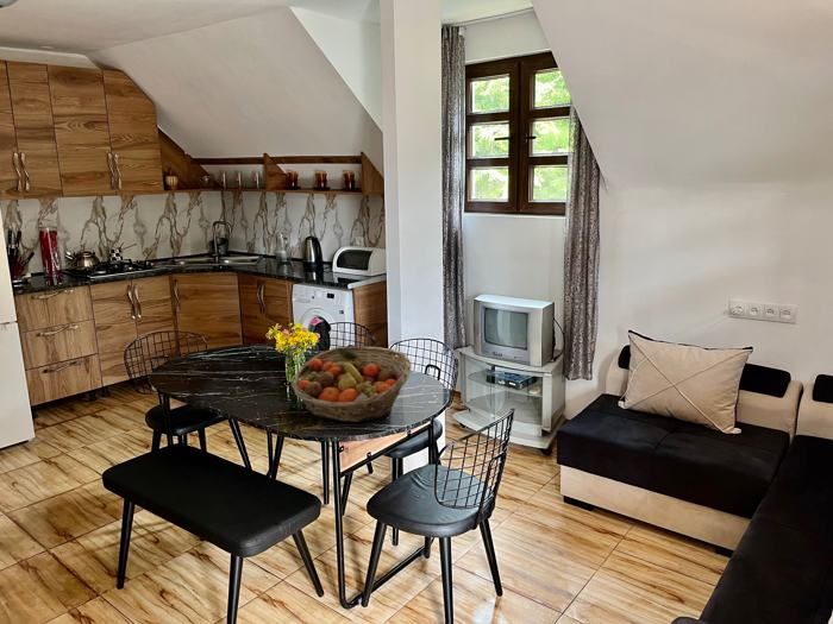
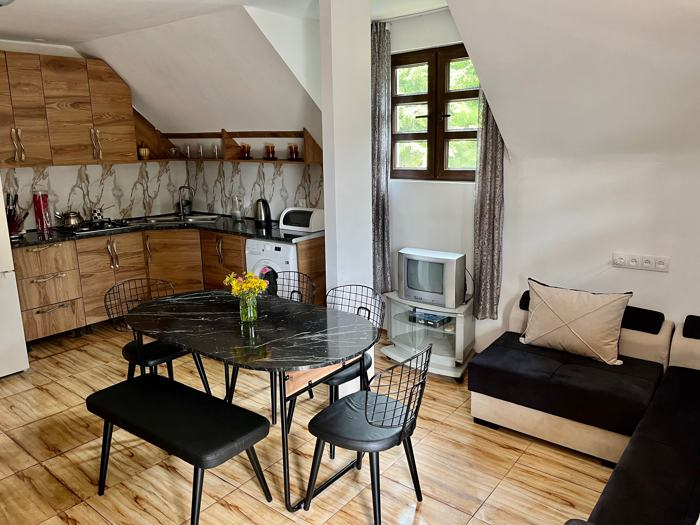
- fruit basket (351, 383)
